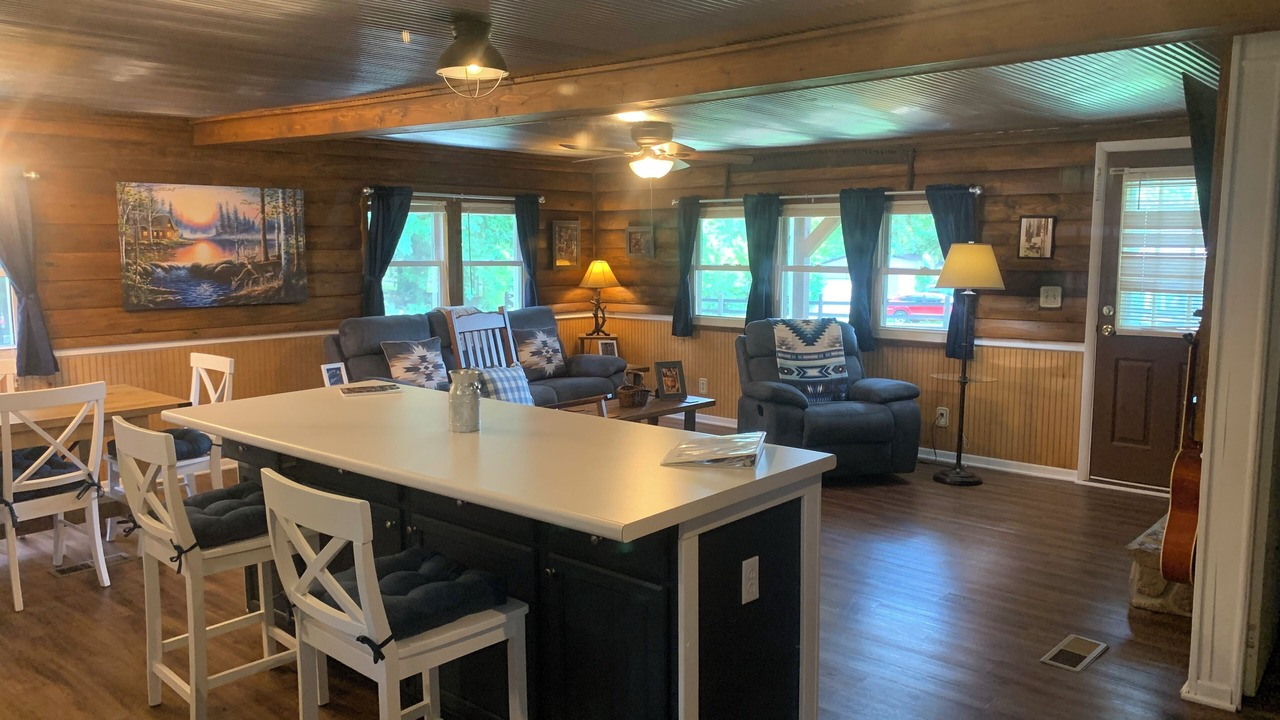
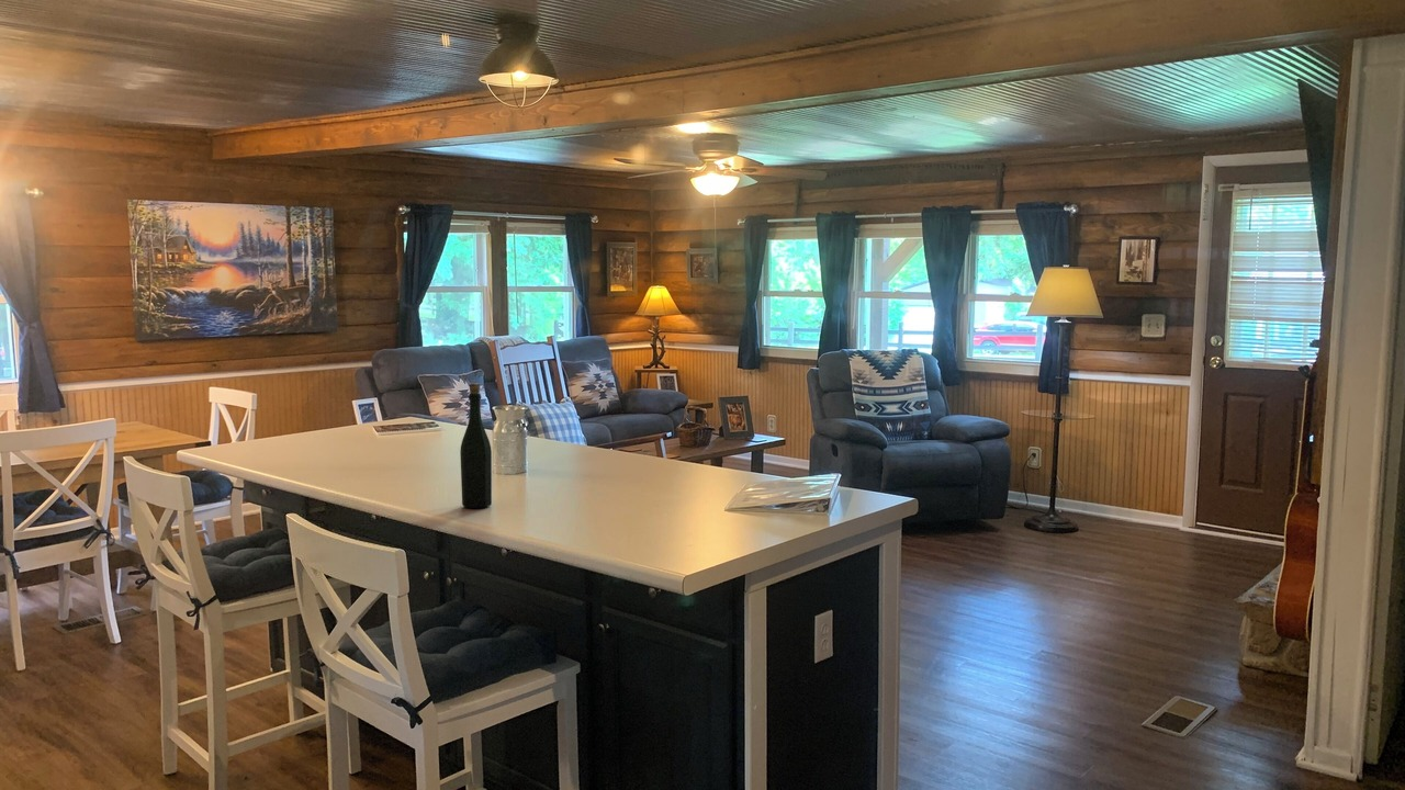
+ bottle (475, 444)
